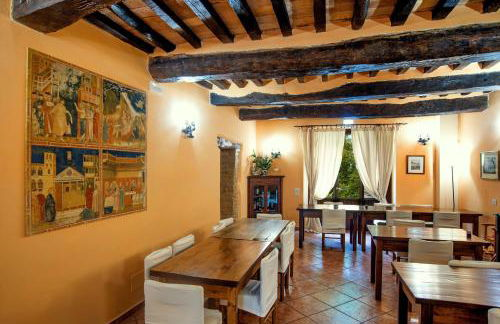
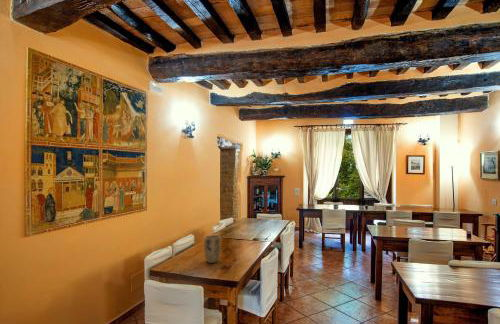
+ plant pot (212, 249)
